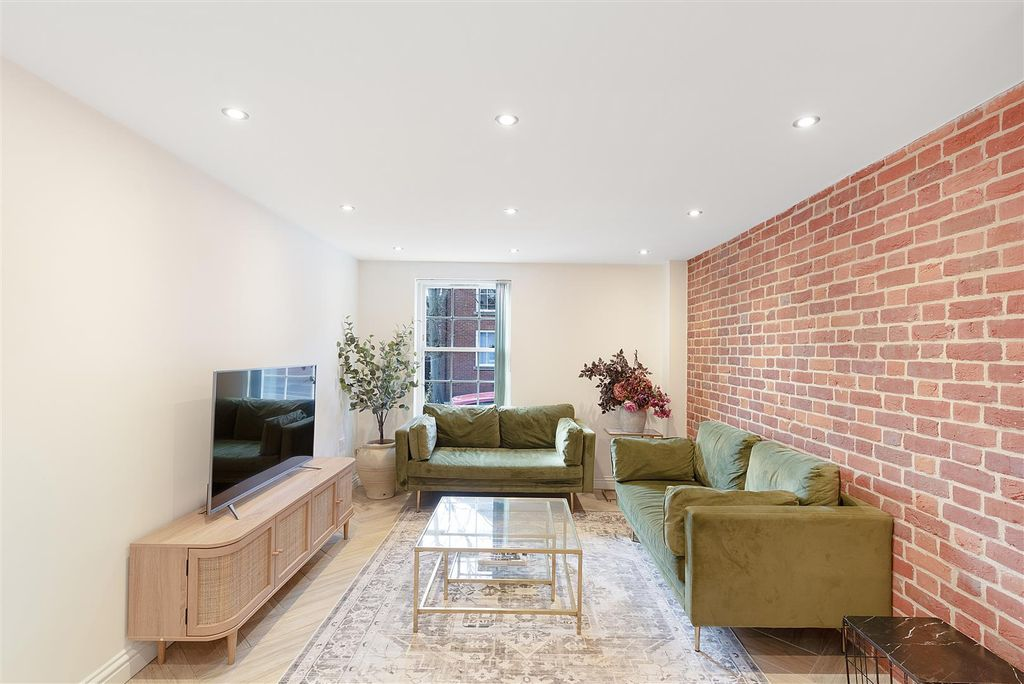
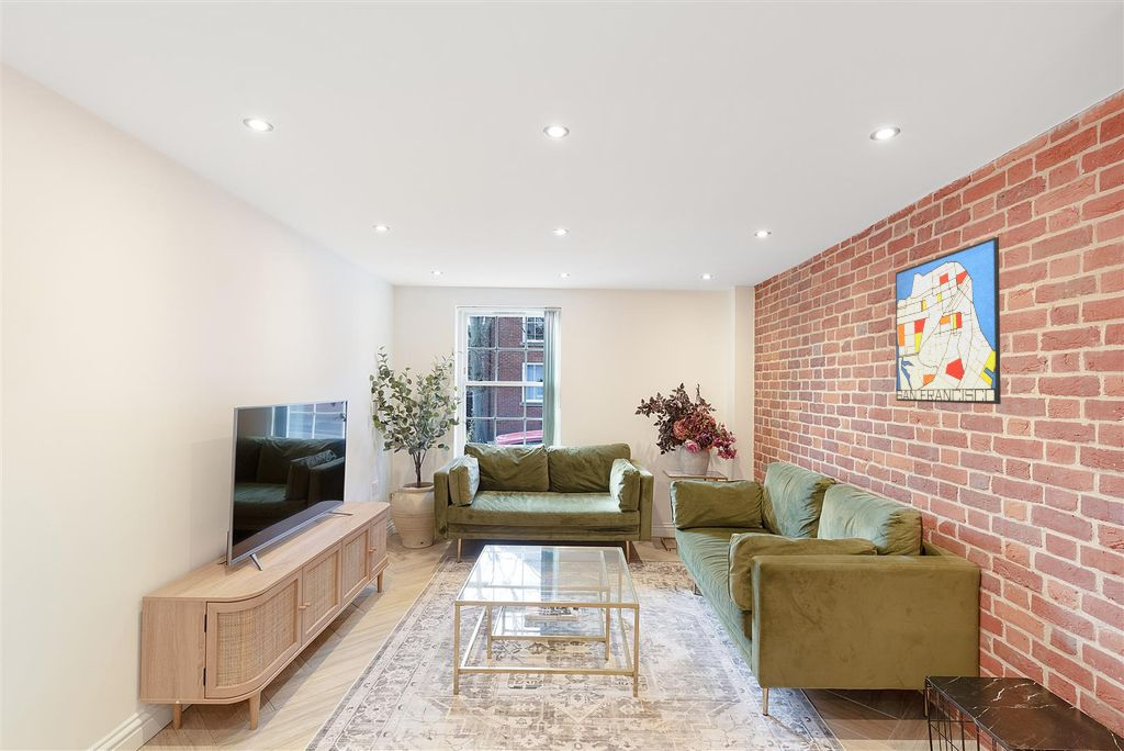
+ wall art (941, 329)
